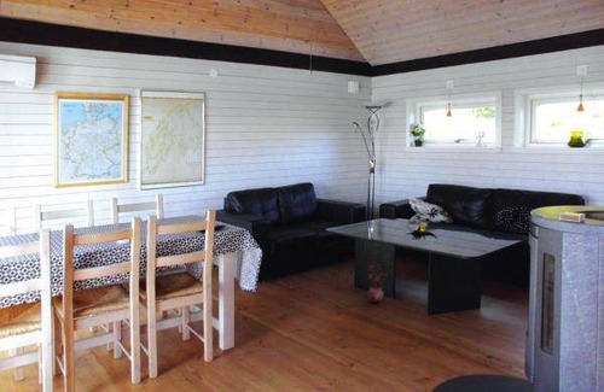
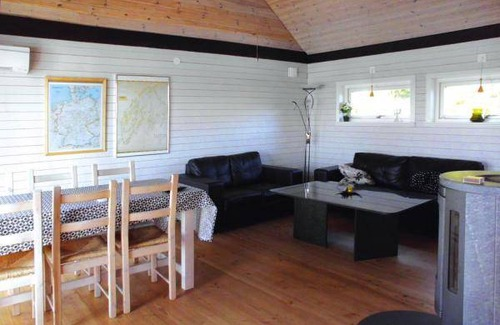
- potted plant (374, 282)
